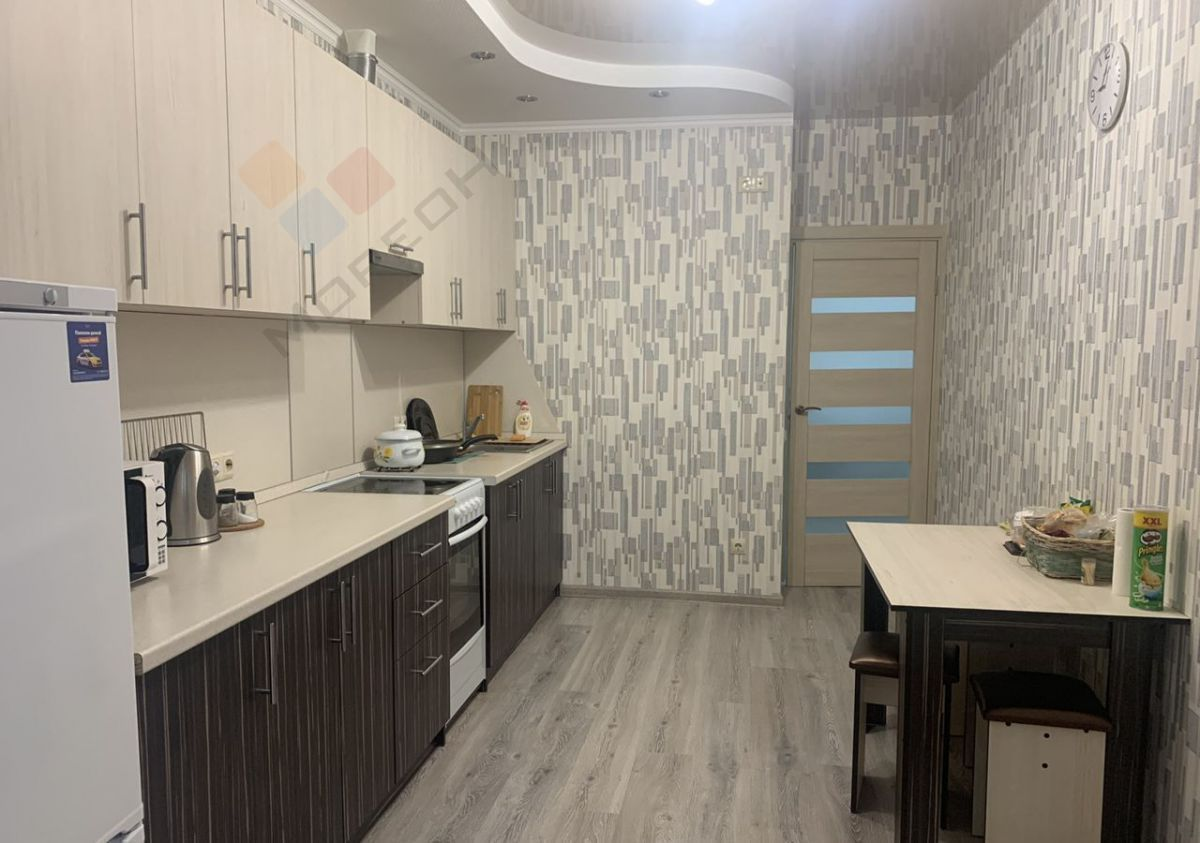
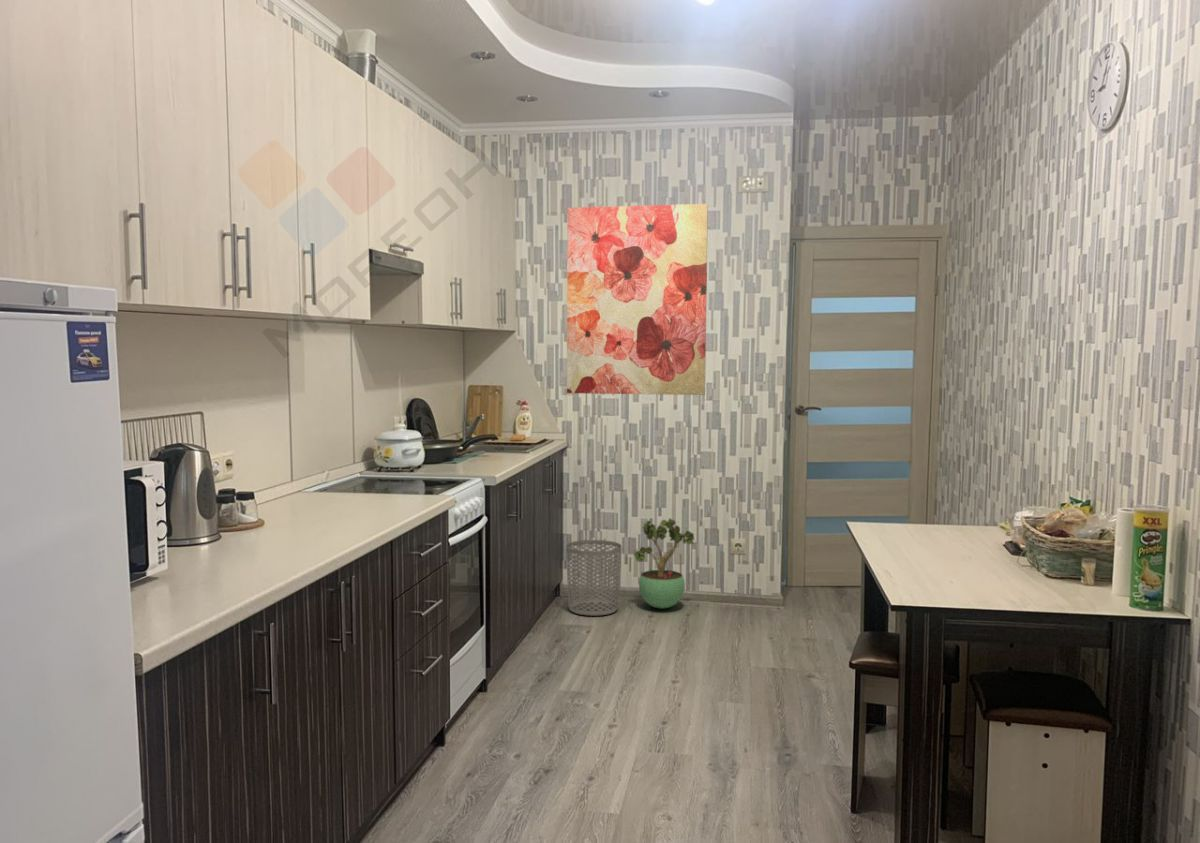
+ waste bin (594, 577)
+ wall art (635, 300)
+ potted plant (664, 562)
